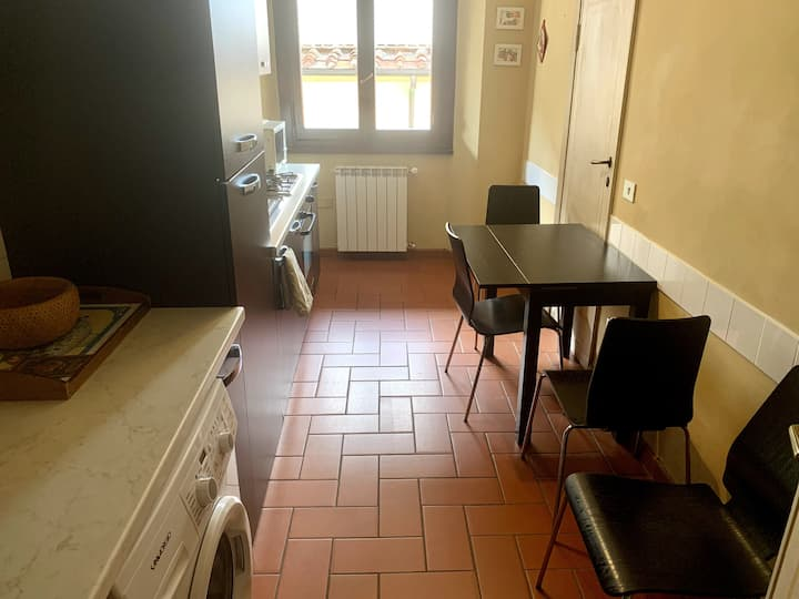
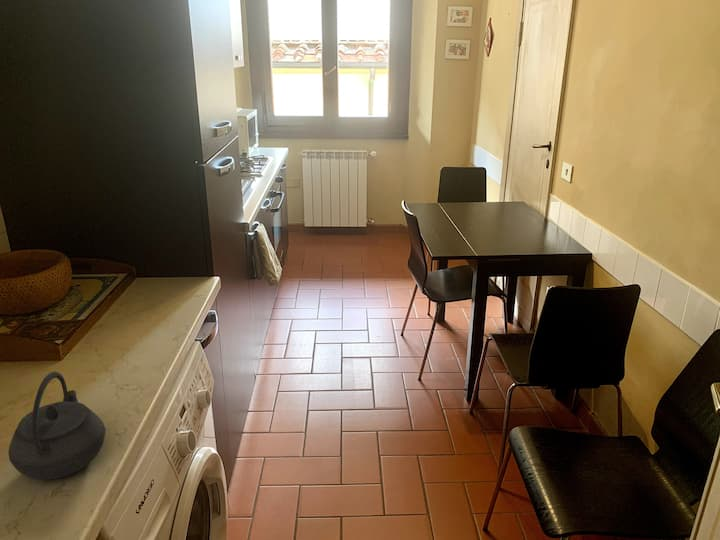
+ kettle (56, 417)
